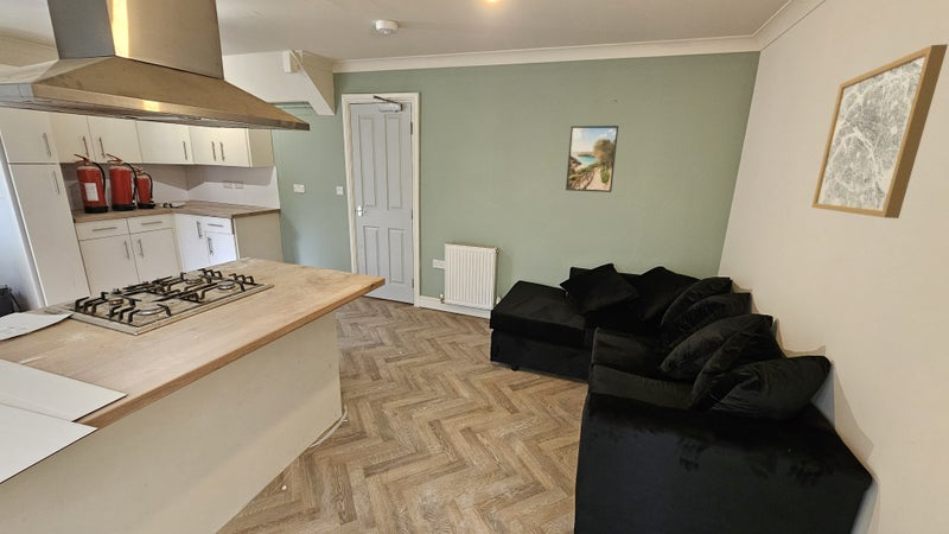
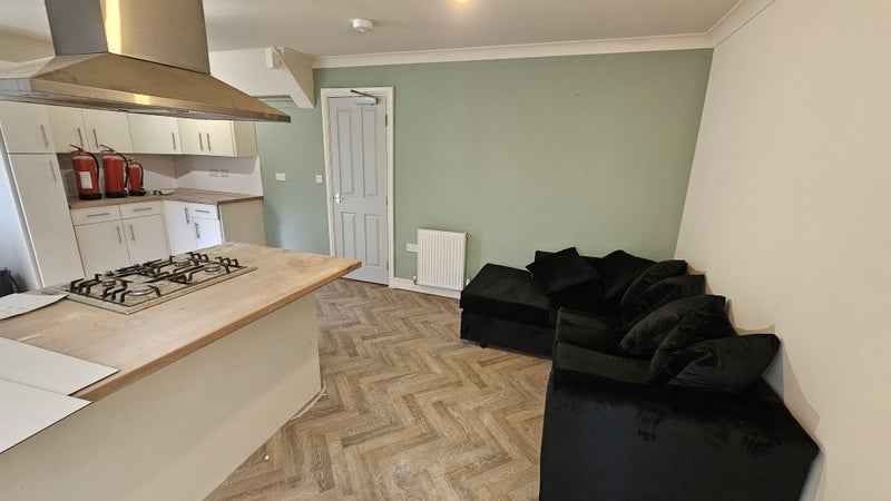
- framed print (591, 159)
- wall art (865, 142)
